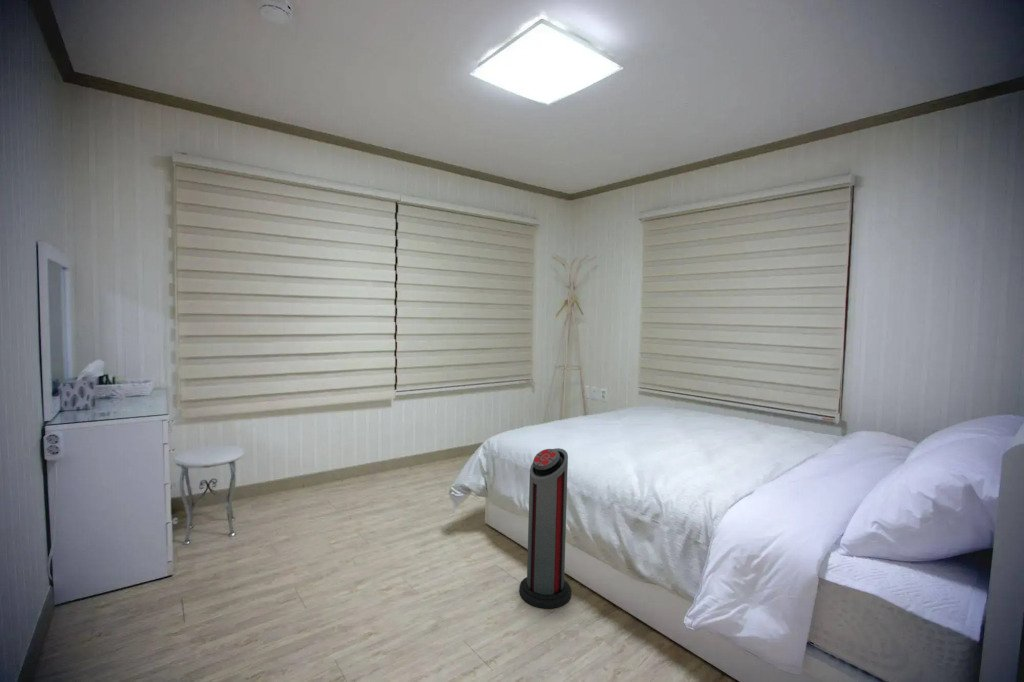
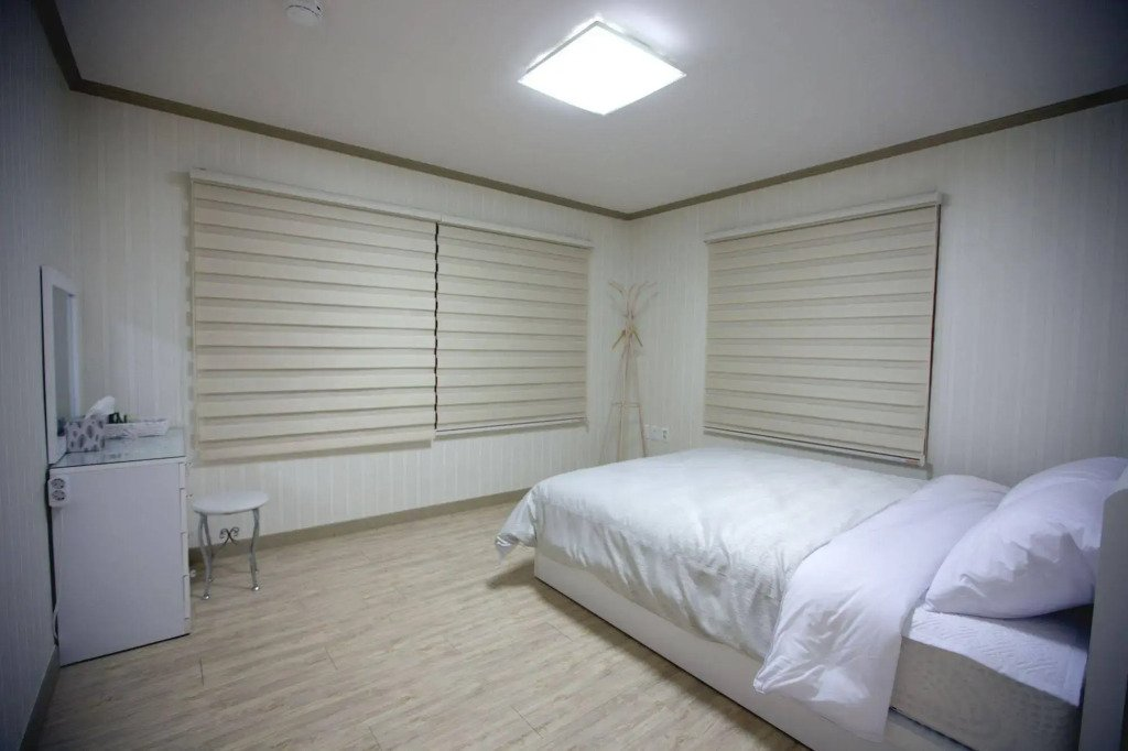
- air purifier (547, 521)
